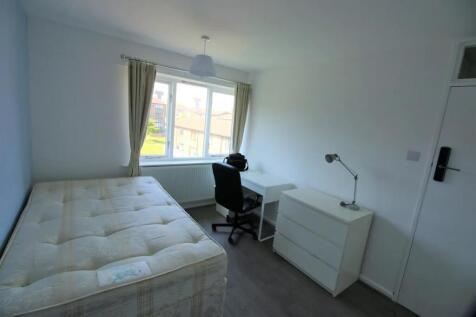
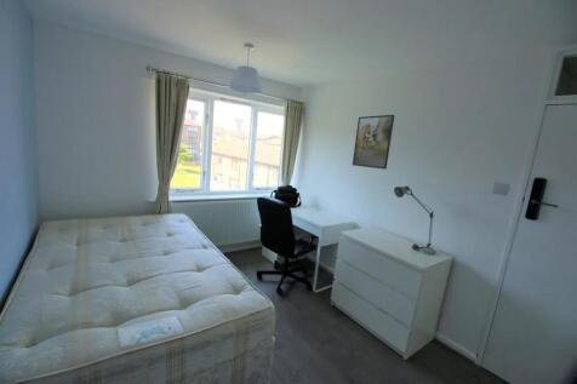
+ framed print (371, 142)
